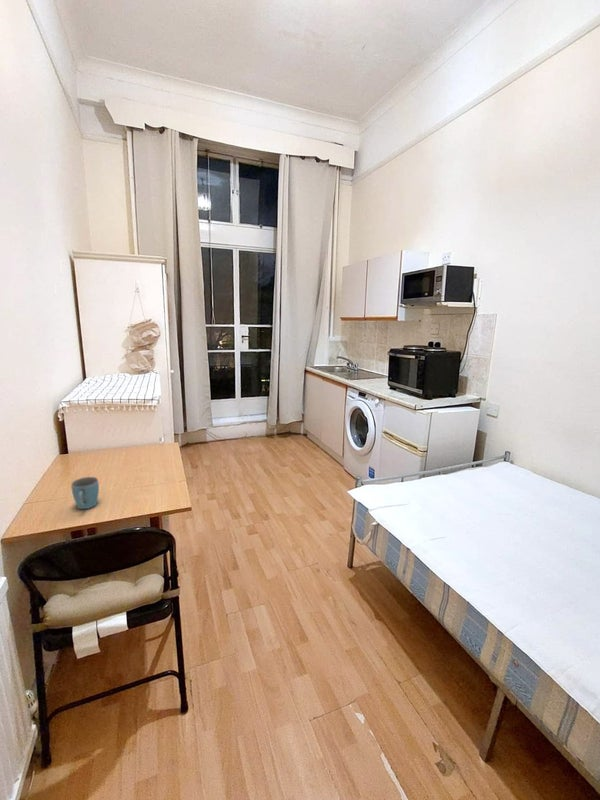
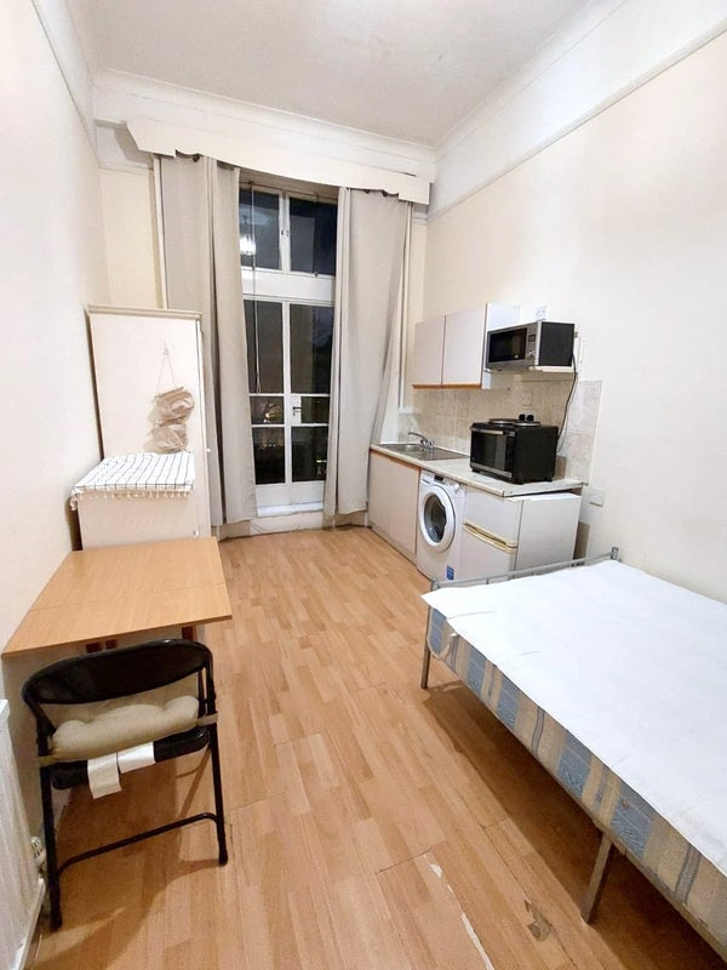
- mug (85, 495)
